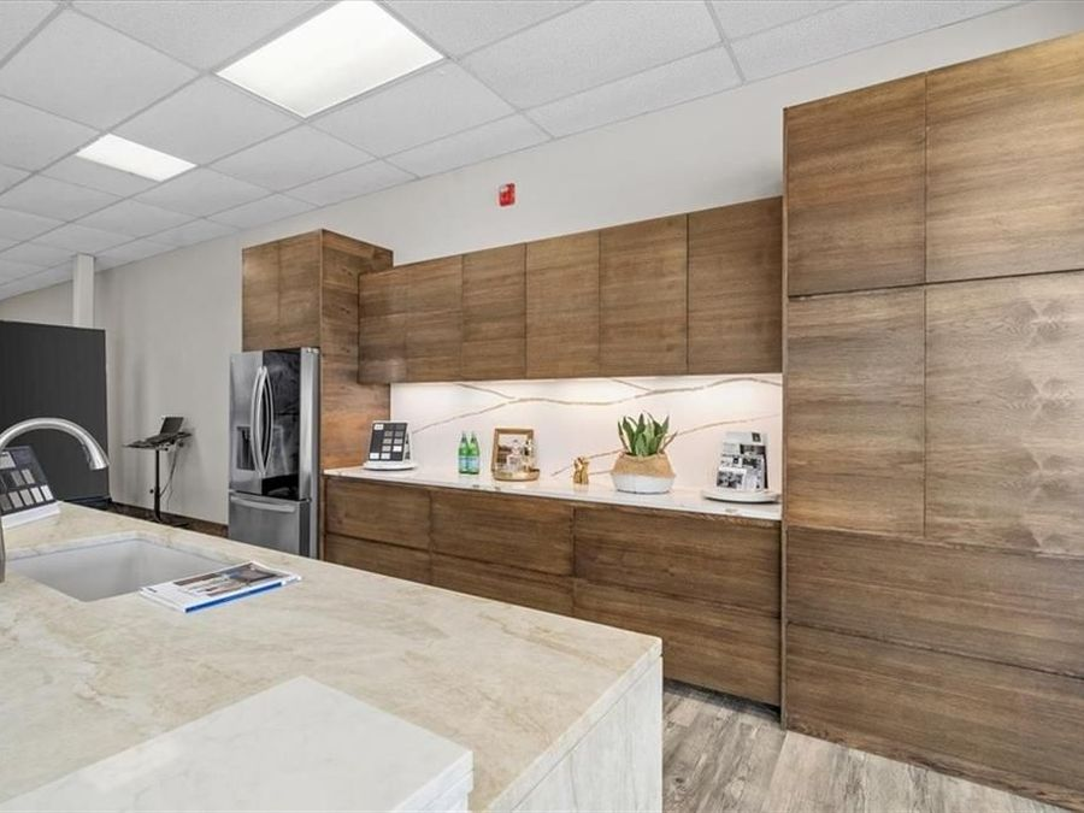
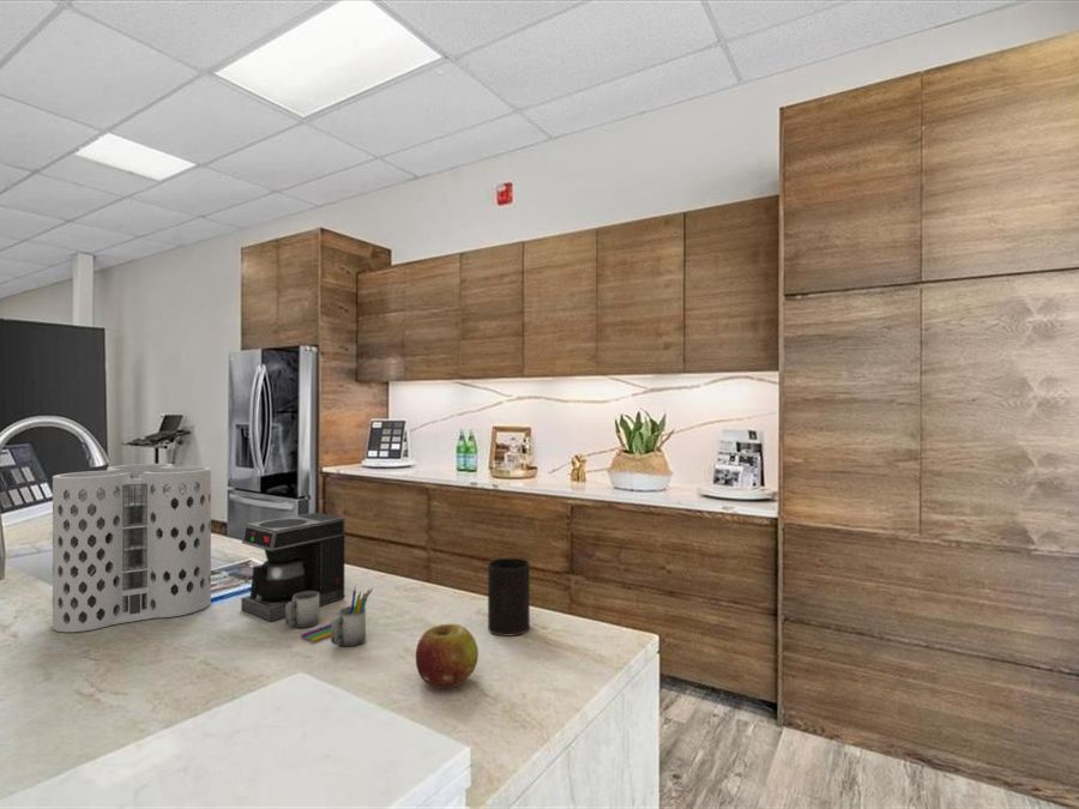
+ coffee maker (326, 573)
+ fruit (446, 654)
+ utensil holder (147, 538)
+ cup (508, 594)
